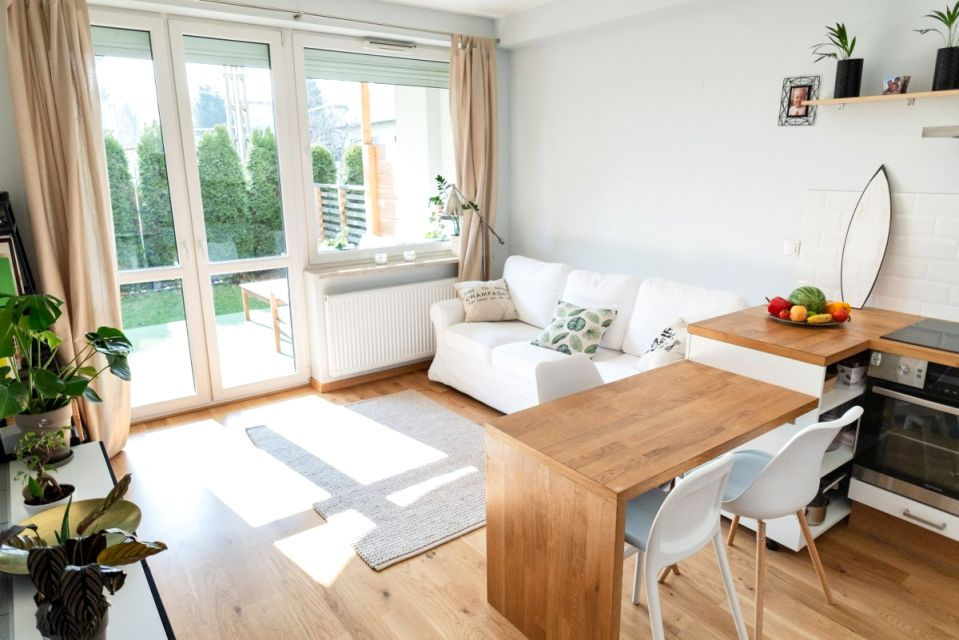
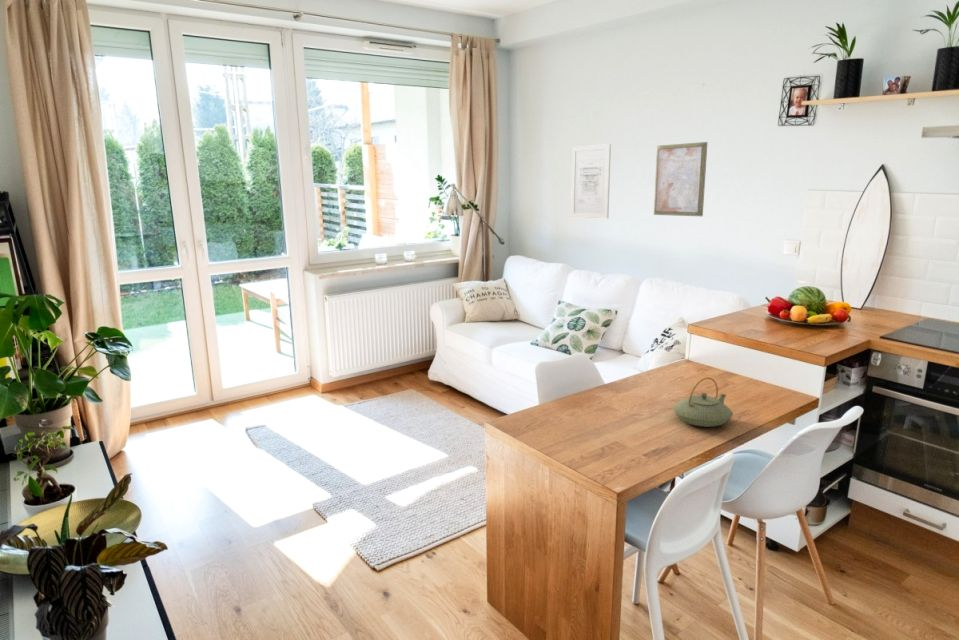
+ teapot (706, 398)
+ wall art (590, 182)
+ wall art (678, 180)
